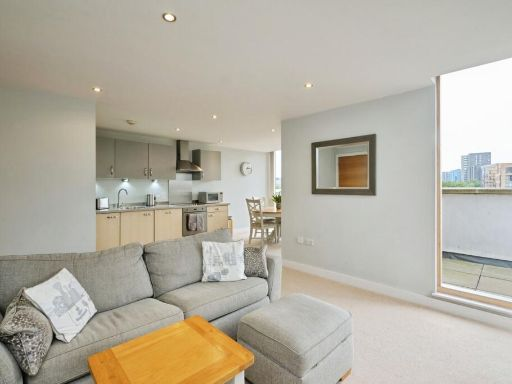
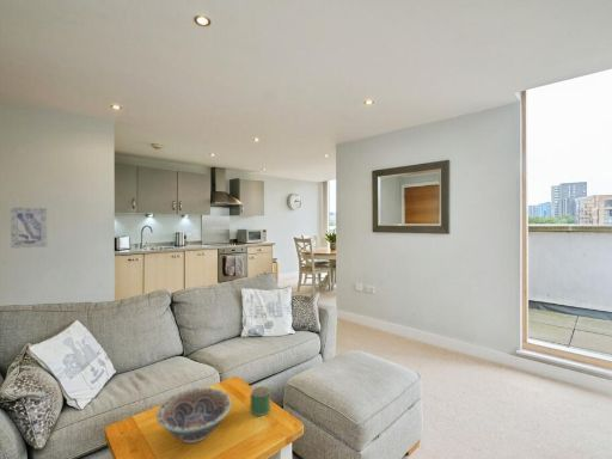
+ mug (259, 398)
+ wall art (29, 227)
+ decorative bowl (195, 418)
